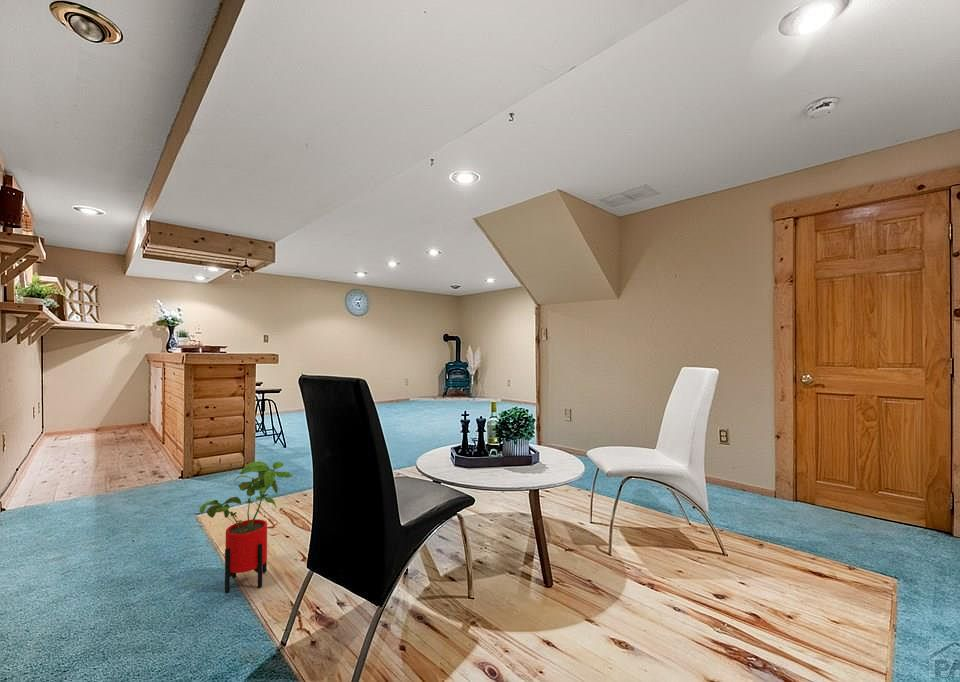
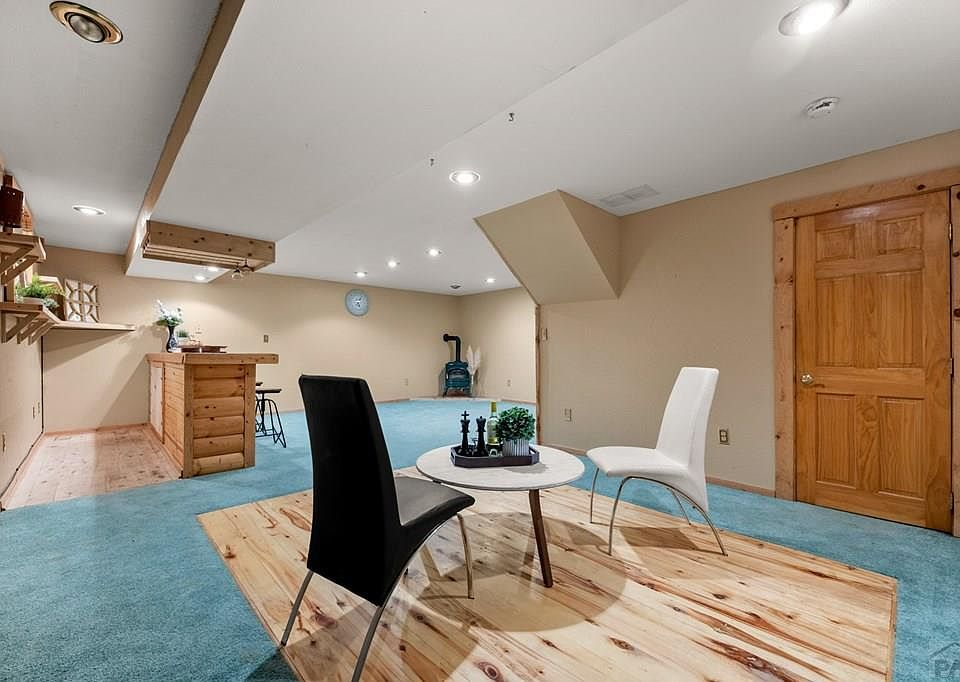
- house plant (247, 521)
